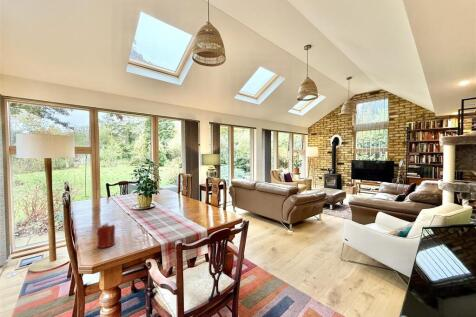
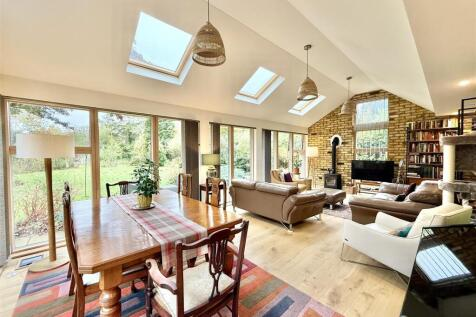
- candle (106, 234)
